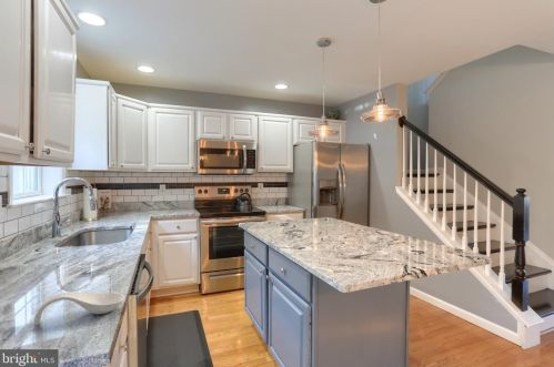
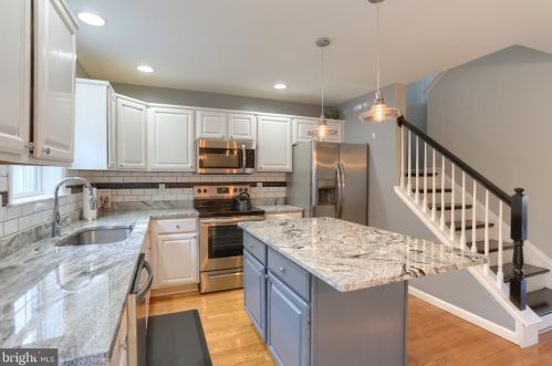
- spoon rest (82, 303)
